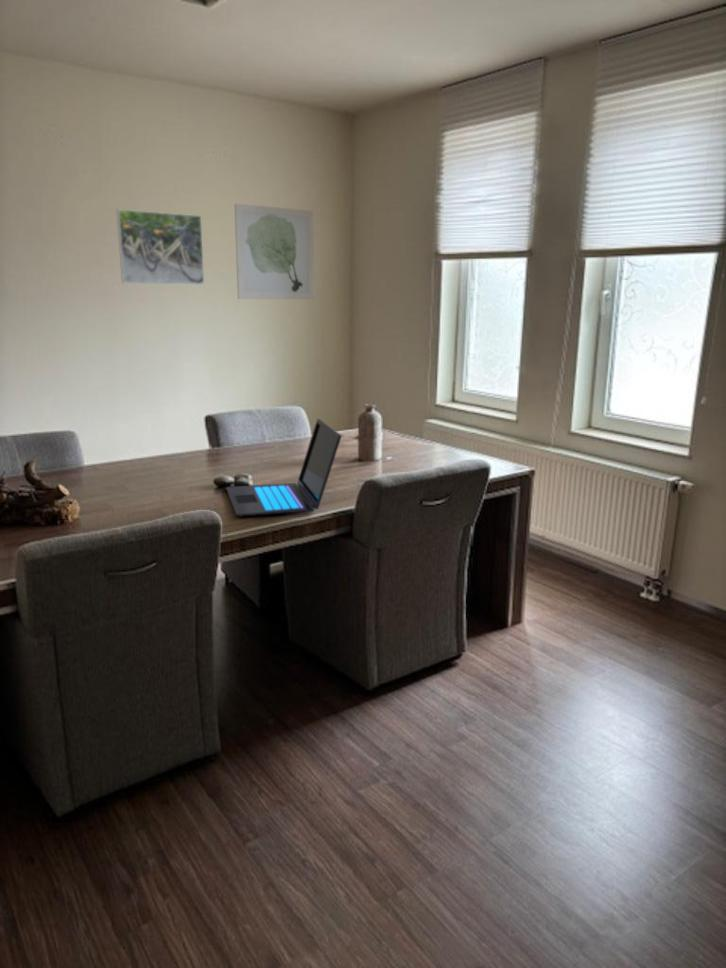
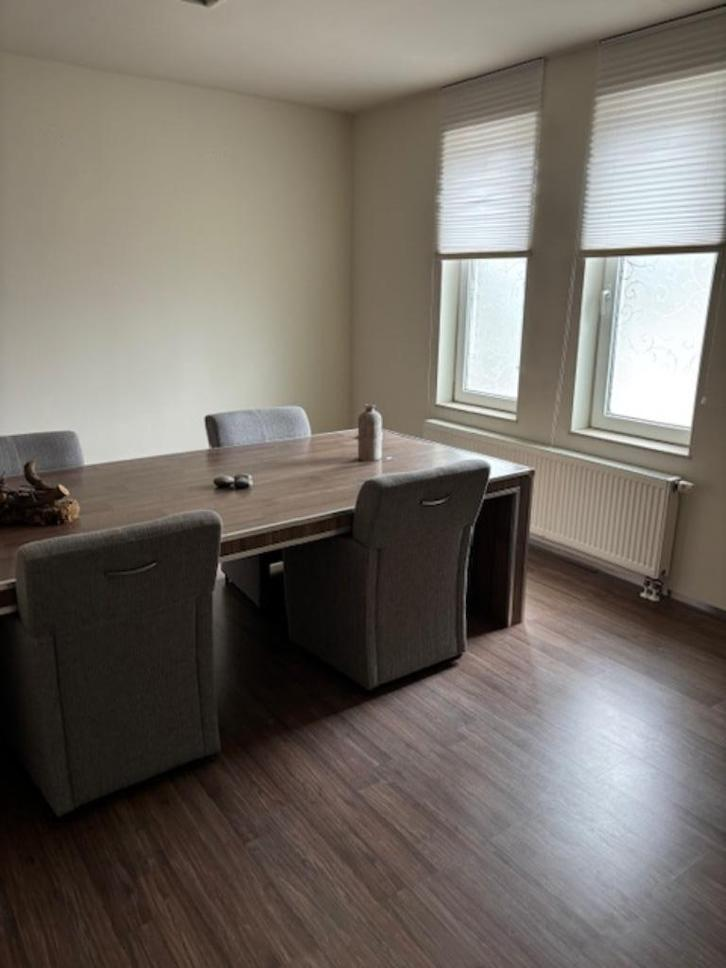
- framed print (162, 248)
- laptop (285, 483)
- wall art (276, 253)
